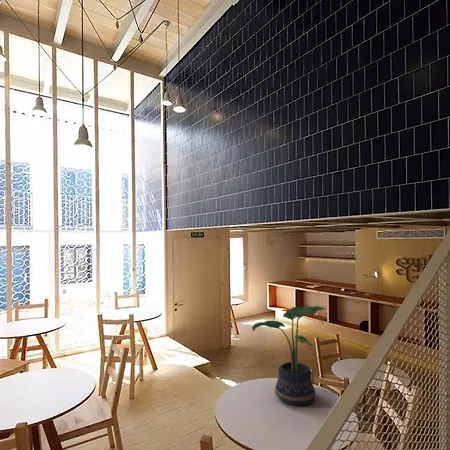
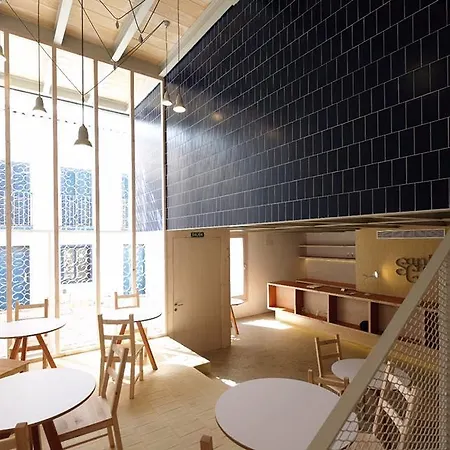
- potted plant (290, 349)
